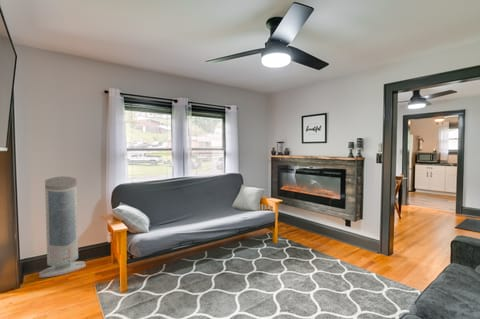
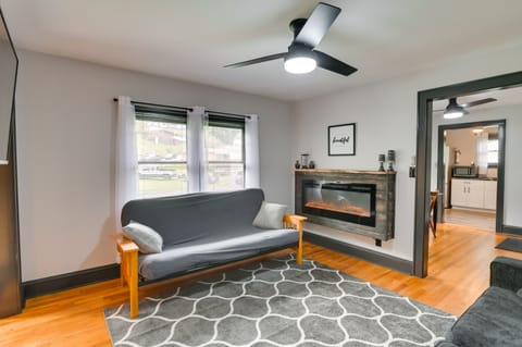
- air purifier (62, 223)
